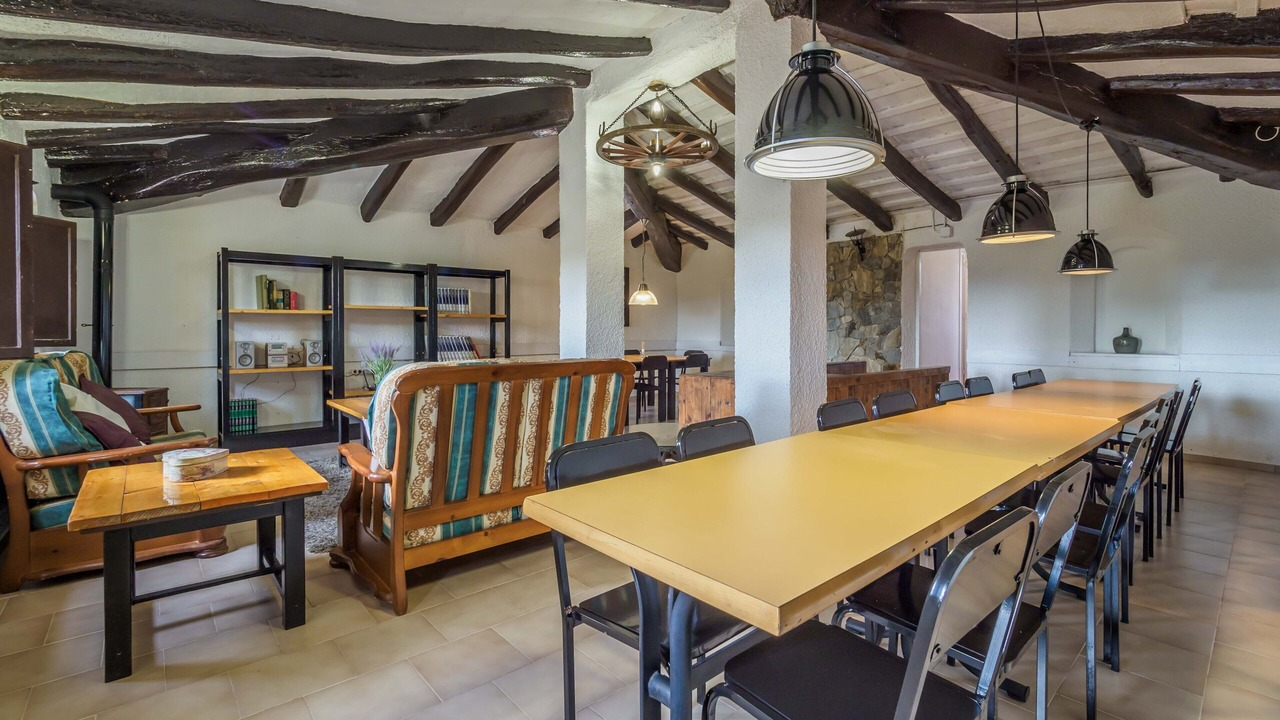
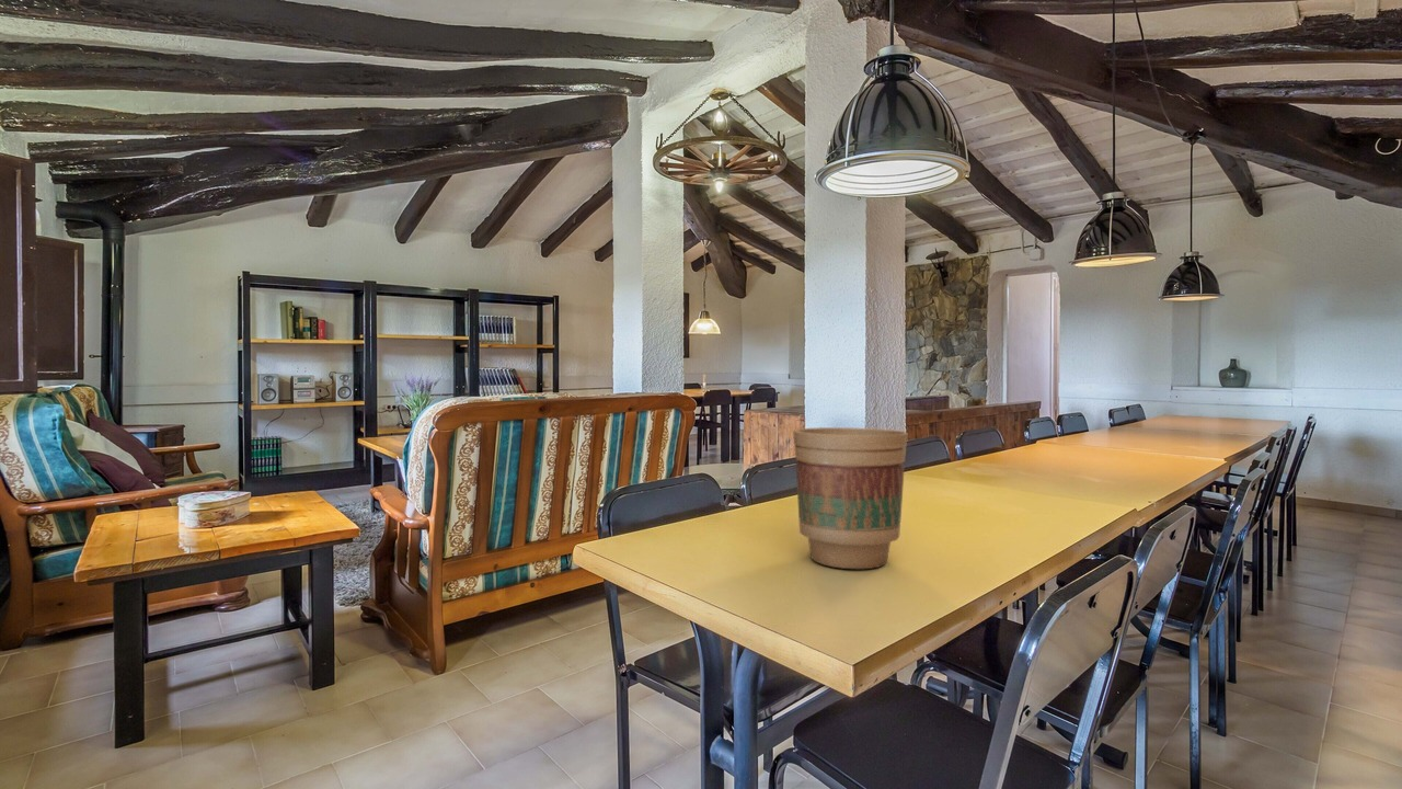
+ flower pot (848, 494)
